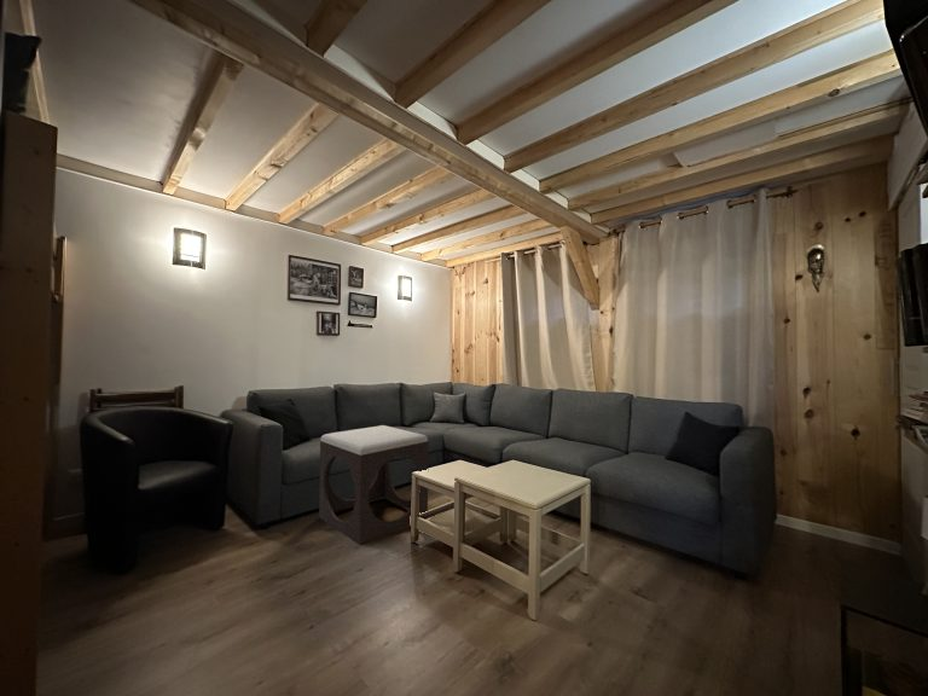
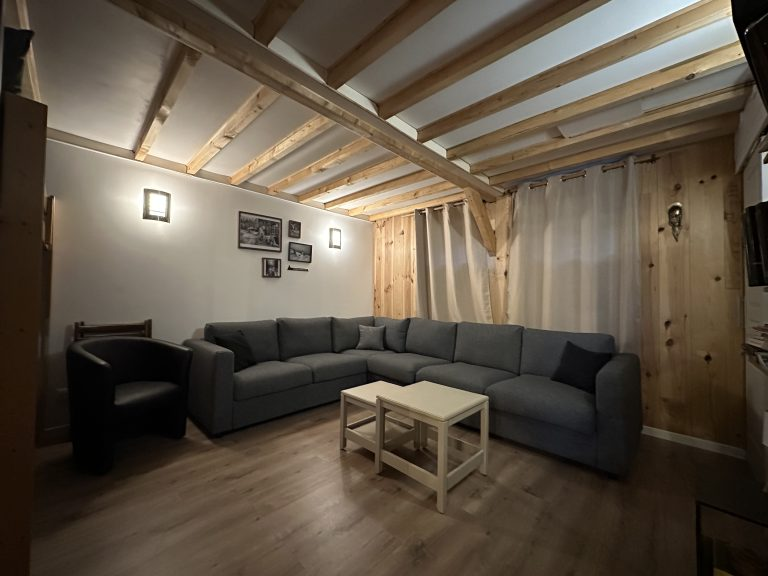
- footstool (373, 475)
